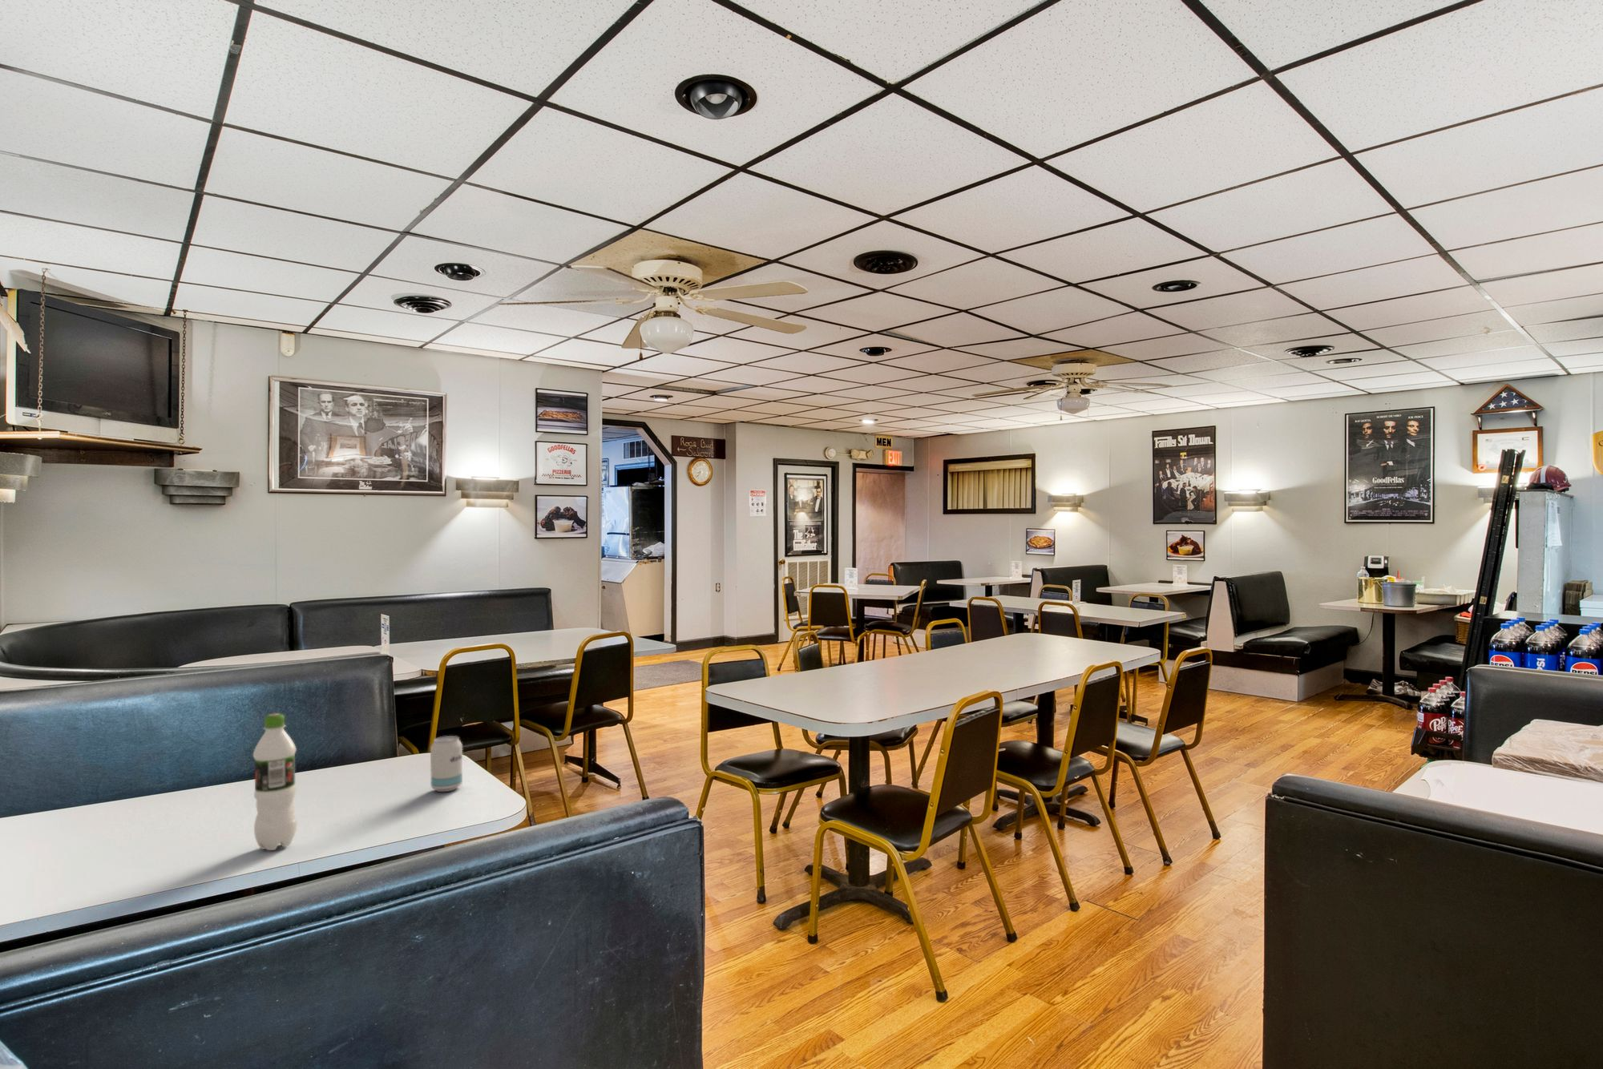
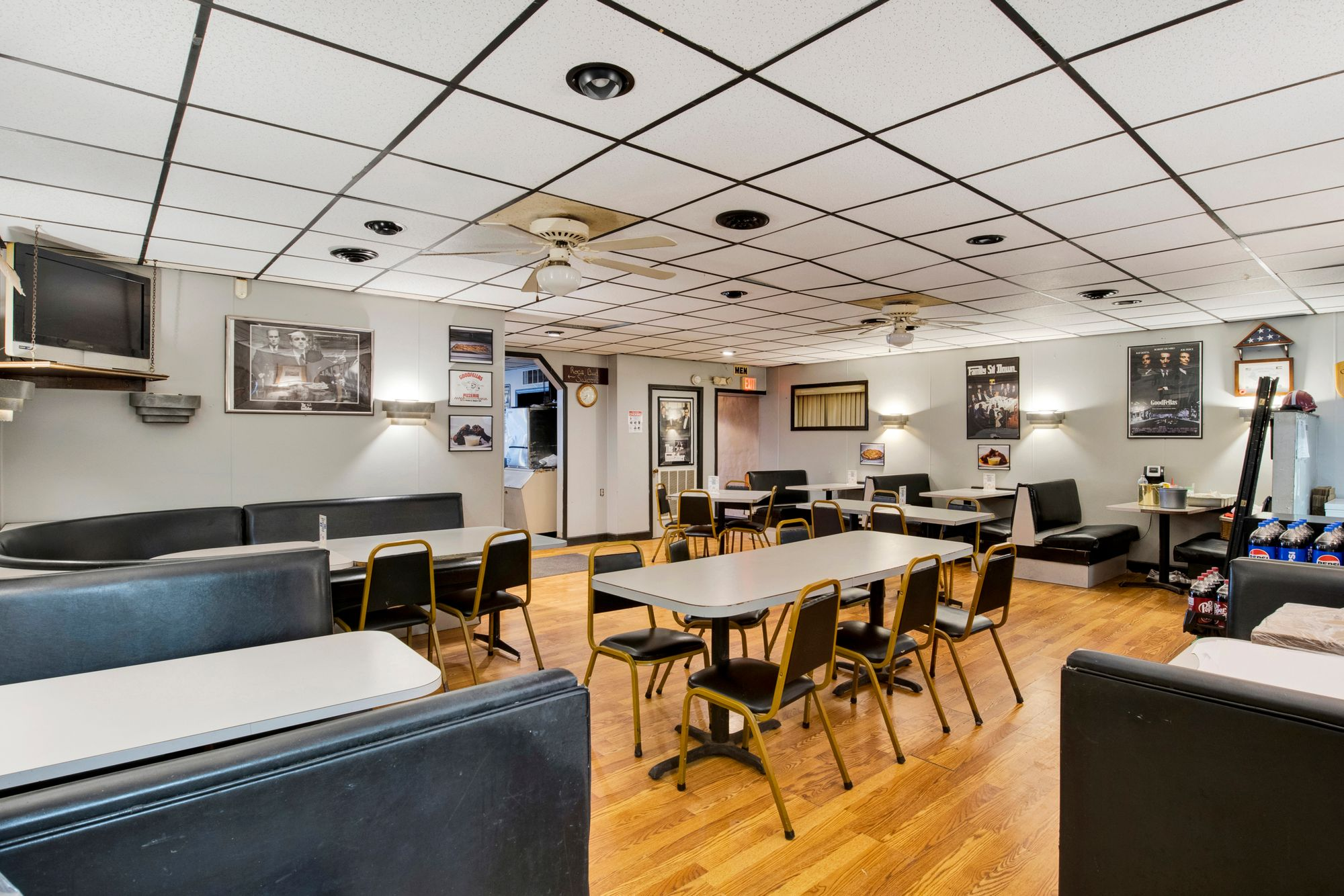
- beverage can (446, 764)
- pop (274, 780)
